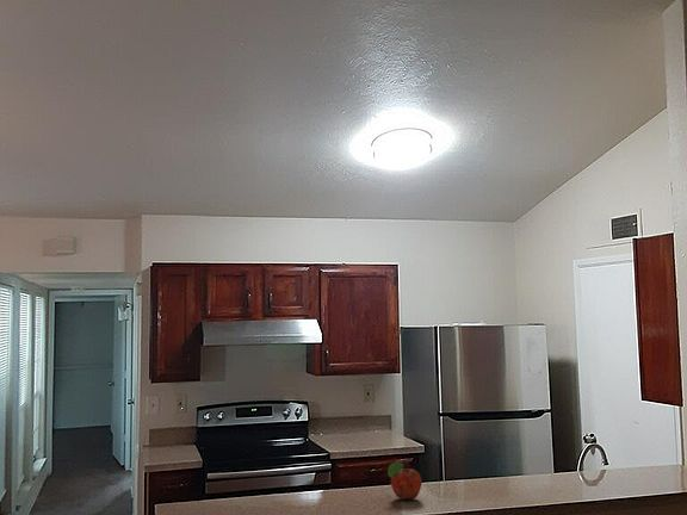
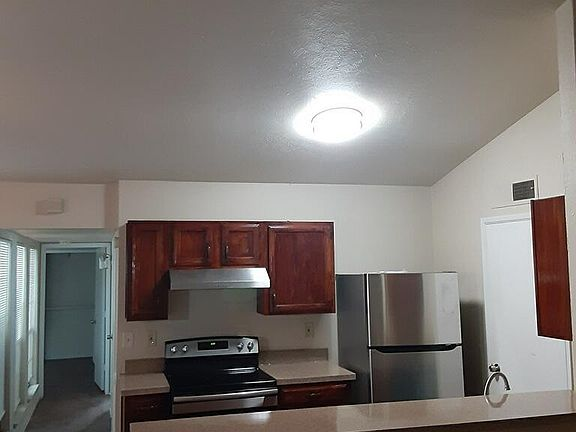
- fruit (404, 479)
